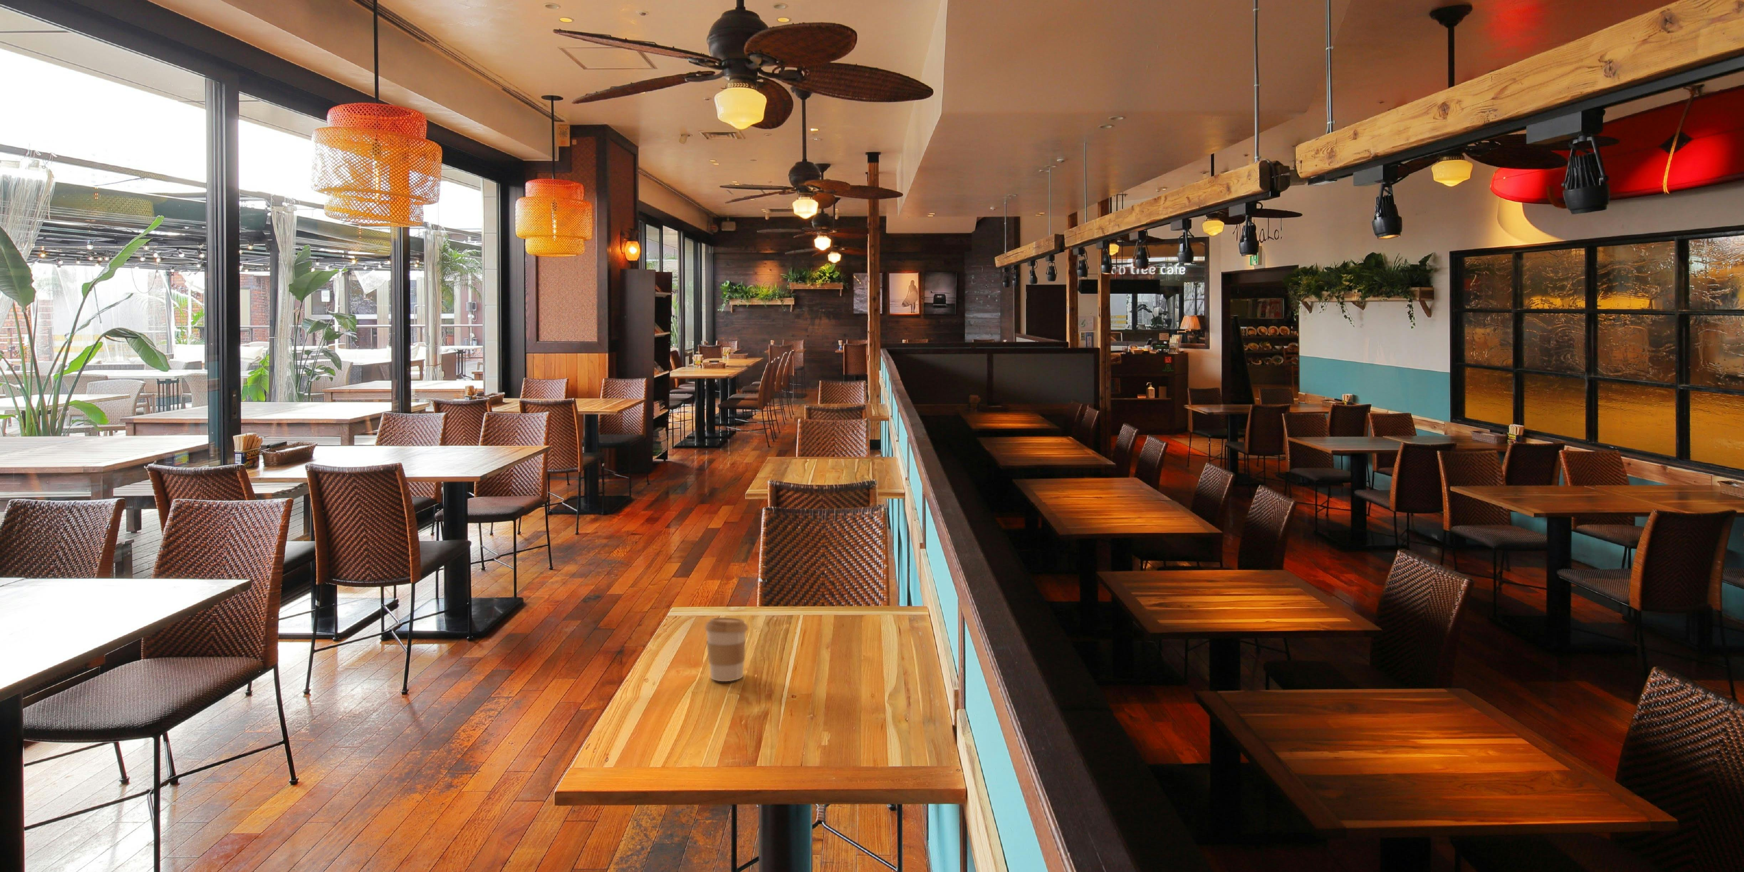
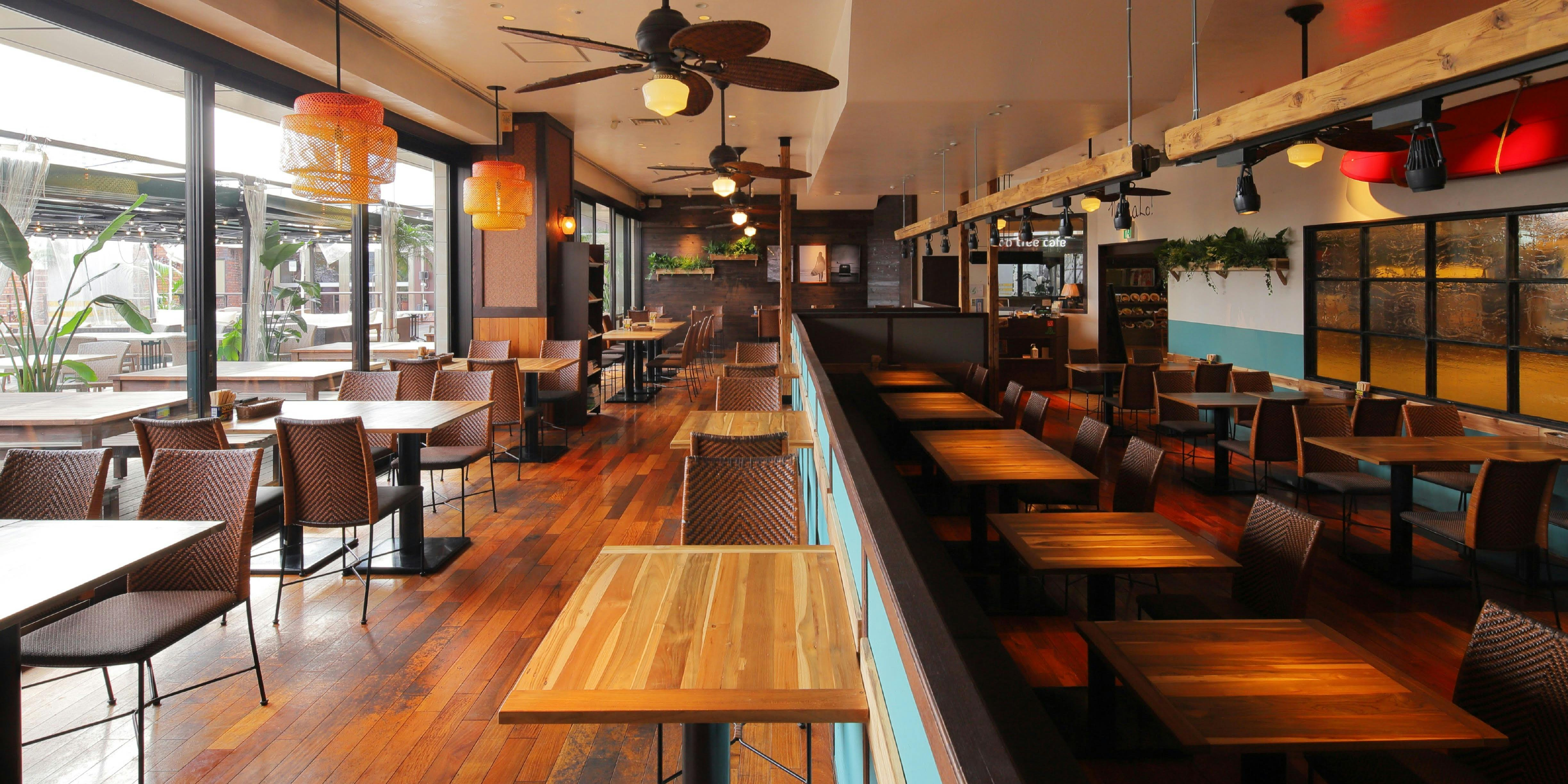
- coffee cup (726, 646)
